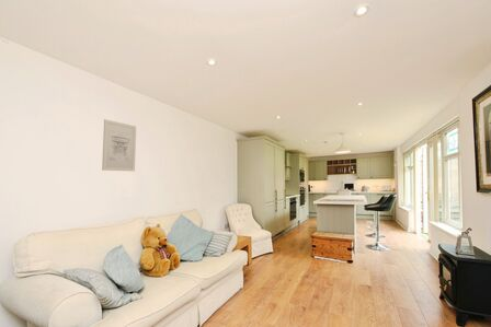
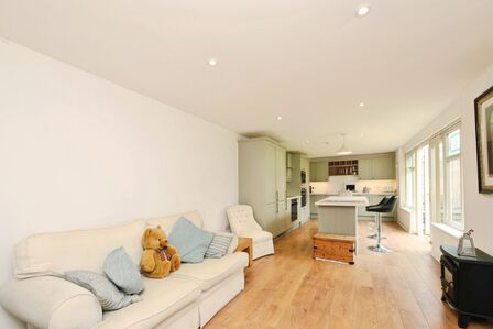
- wall art (119, 147)
